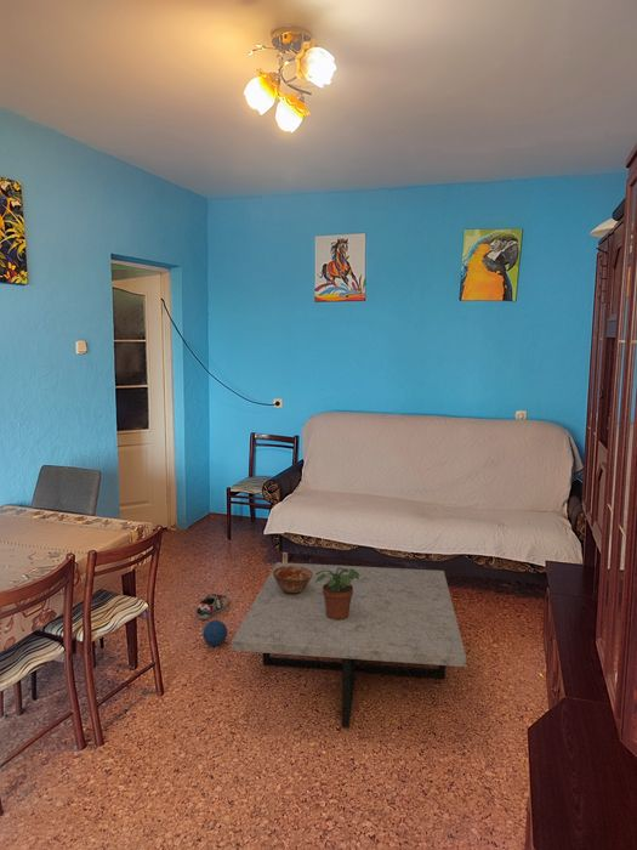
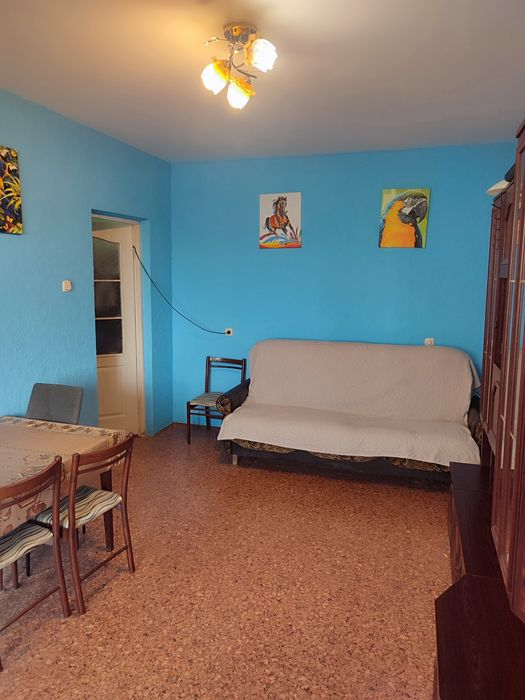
- potted plant (336, 593)
- ball (215, 633)
- coffee table (352, 635)
- shoe (214, 602)
- ceramic bowl (292, 580)
